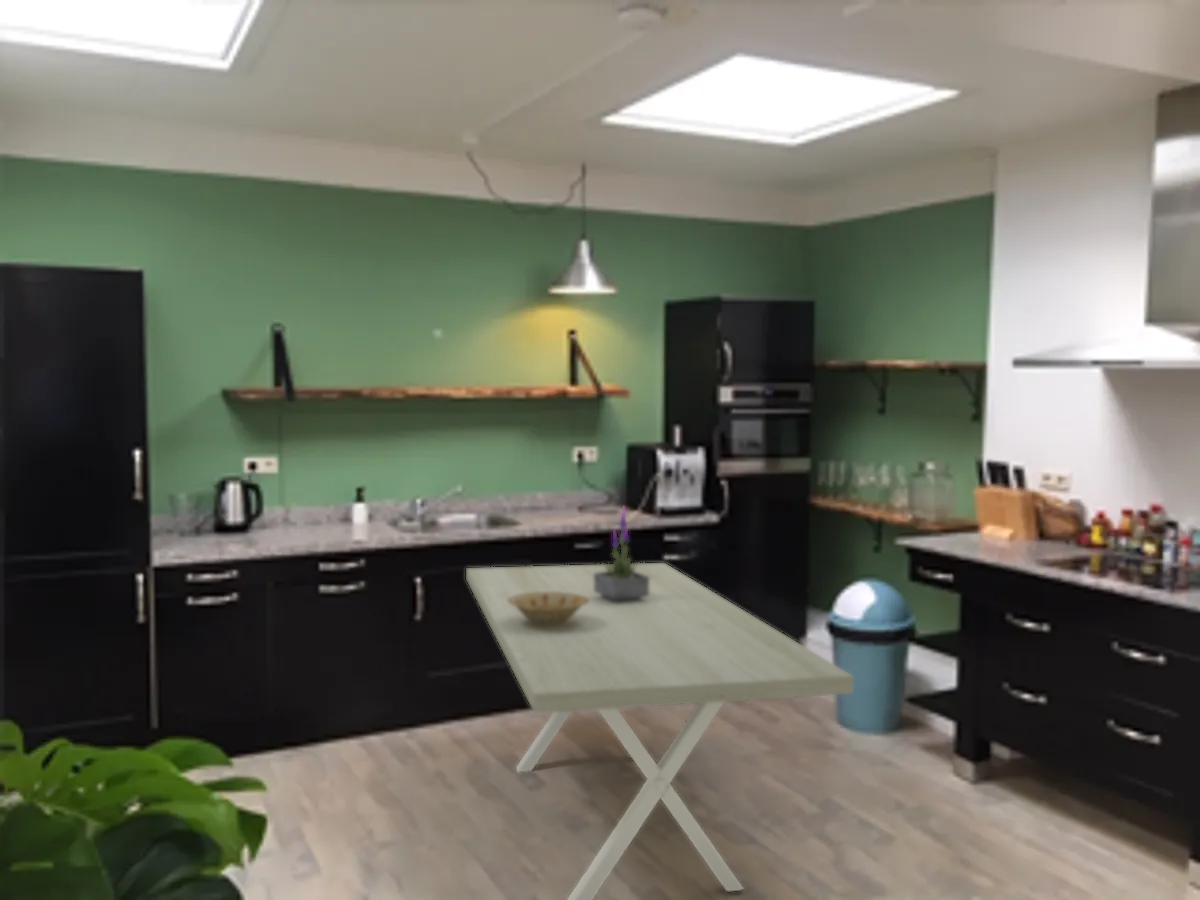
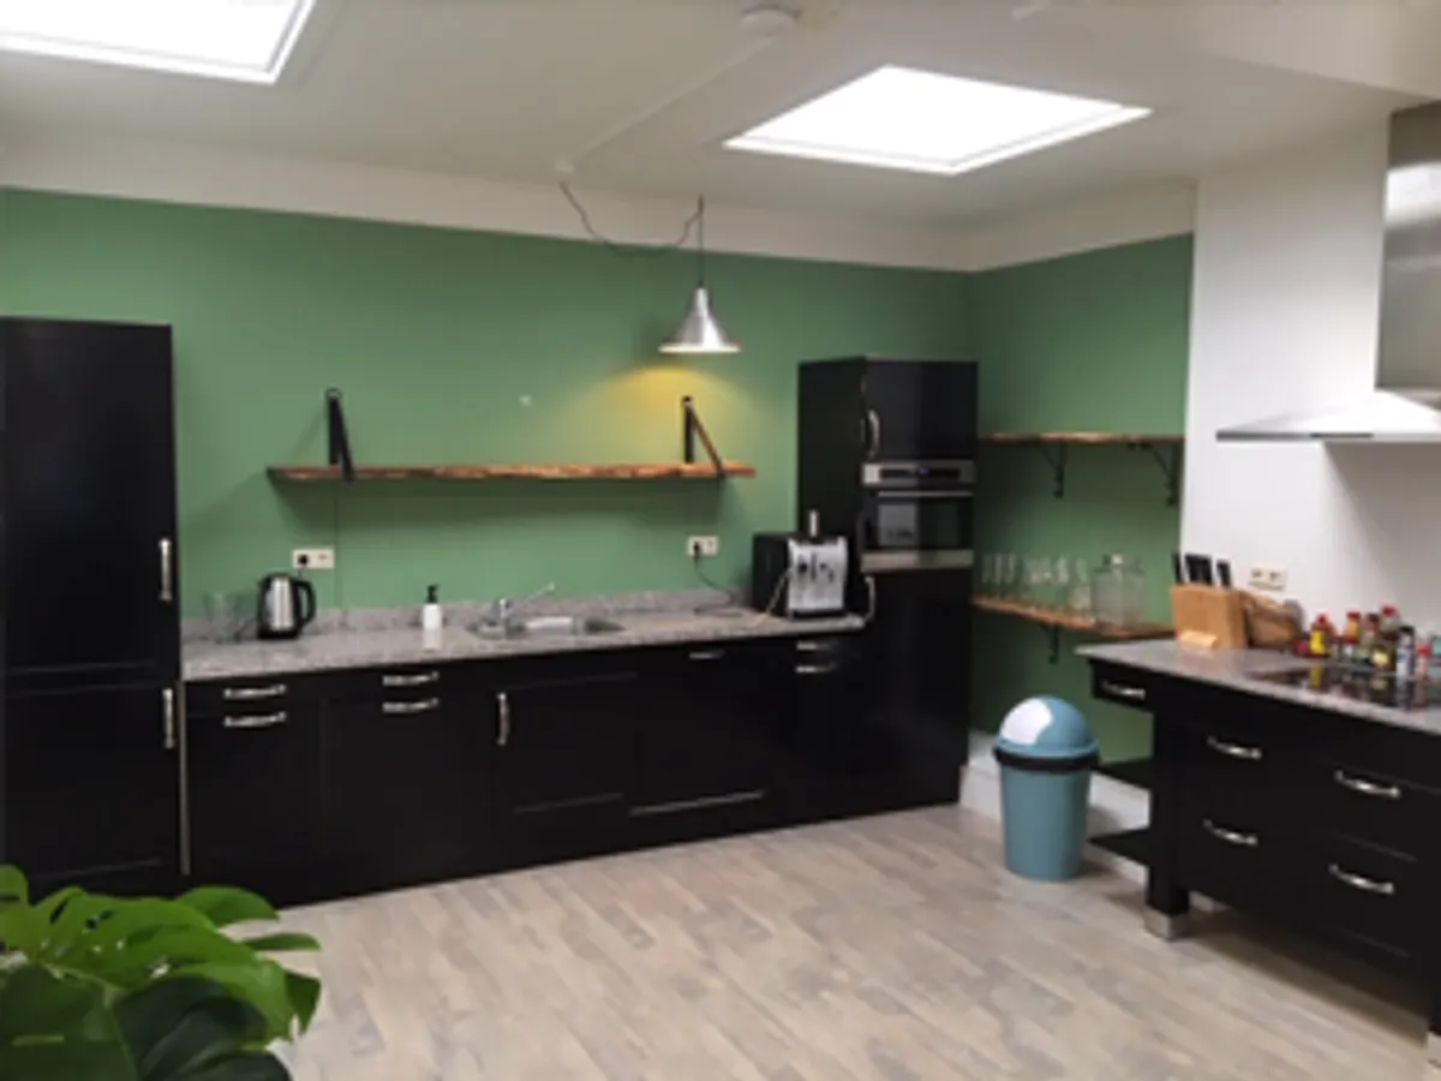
- bowl (548, 610)
- dining table (616, 716)
- potted plant (621, 551)
